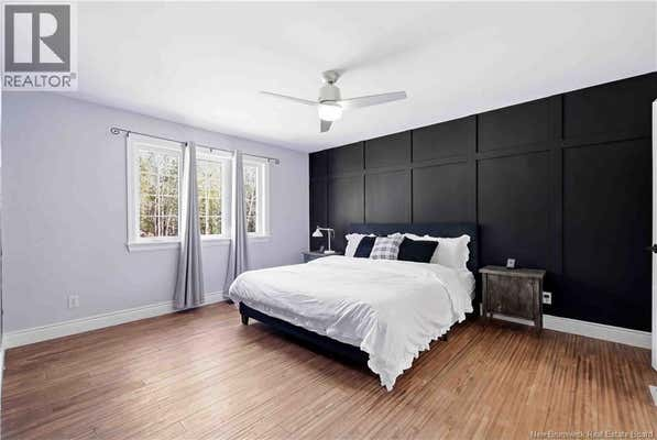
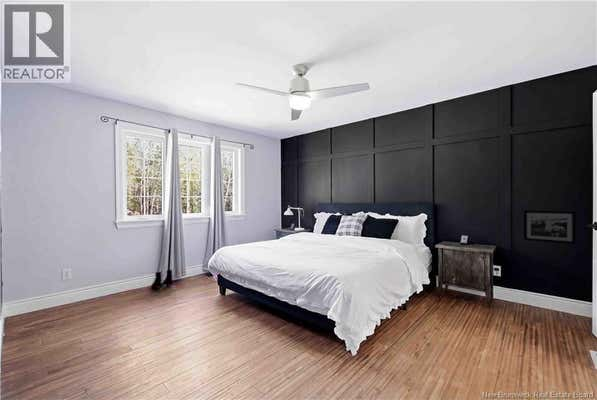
+ boots (160, 277)
+ picture frame (548, 226)
